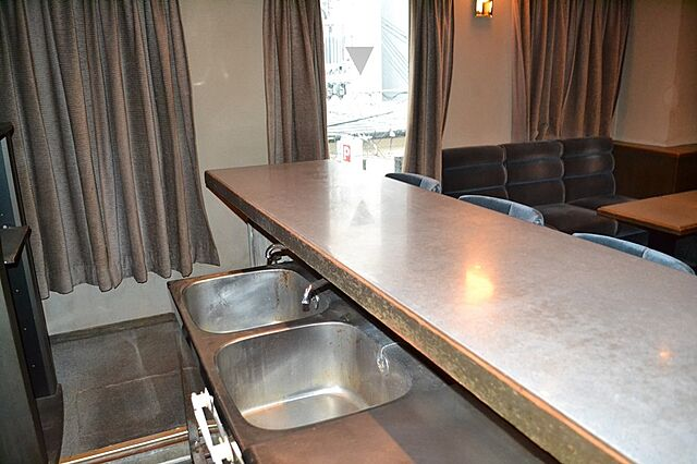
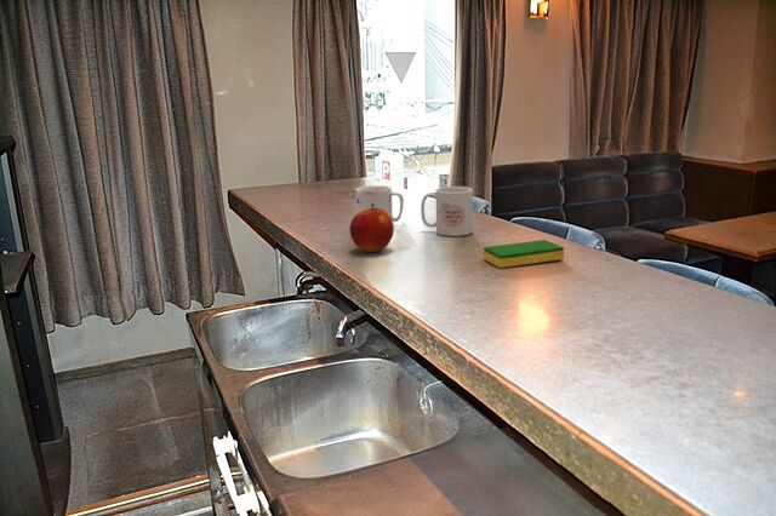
+ dish sponge (523, 253)
+ mug (380, 206)
+ apple (371, 227)
+ mug (446, 210)
